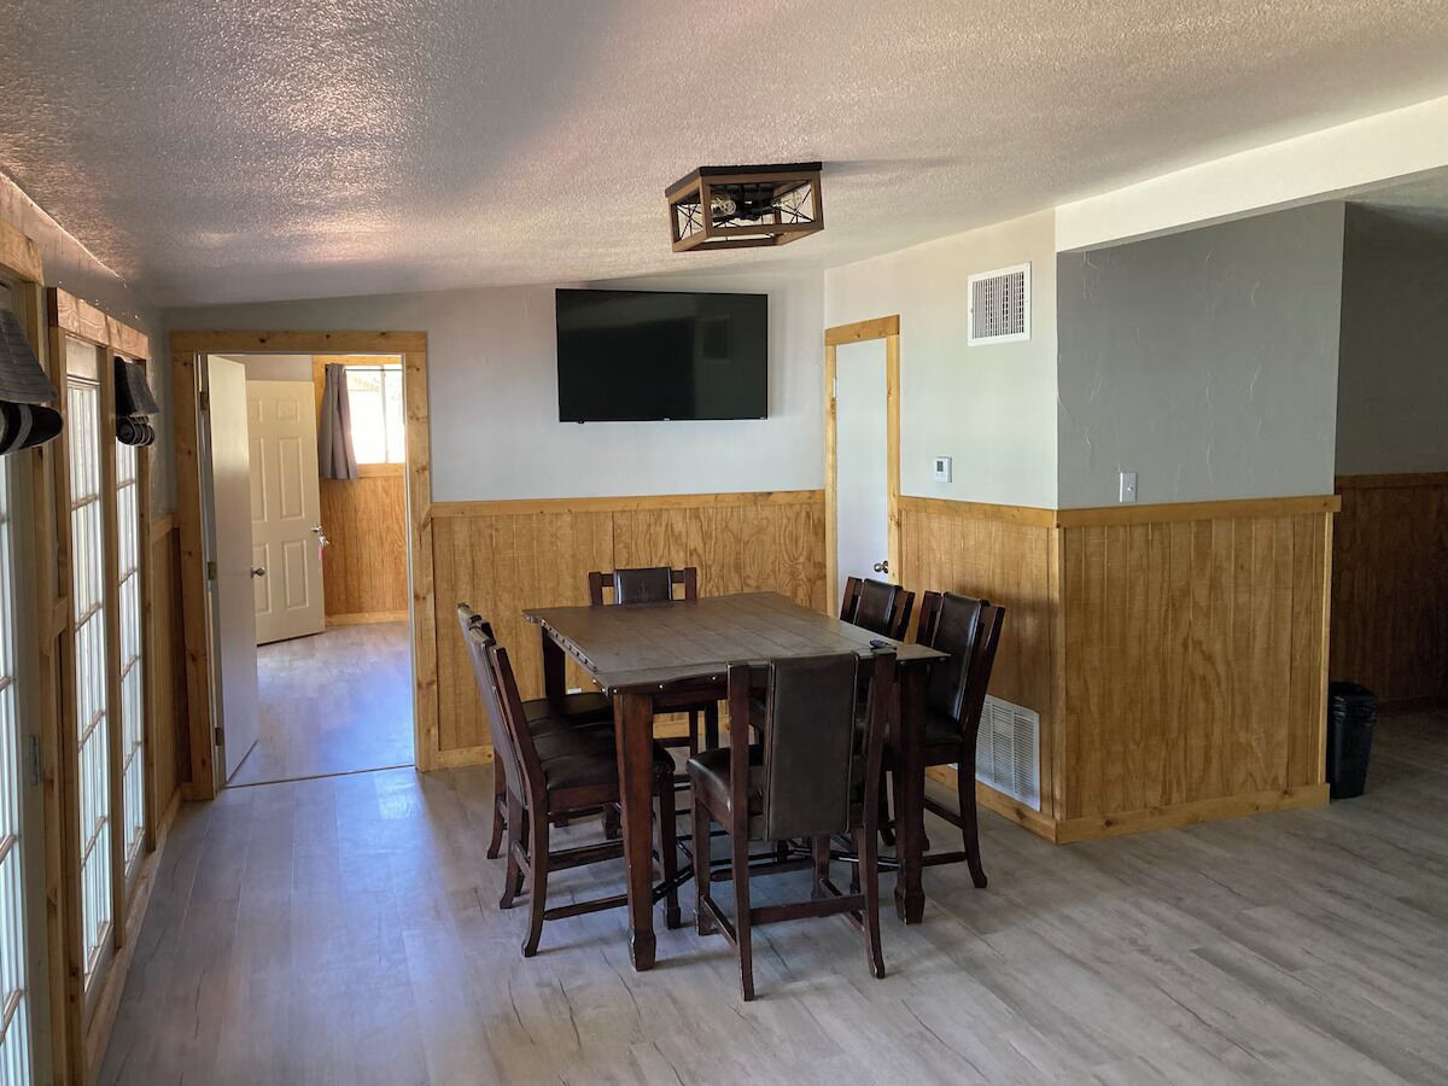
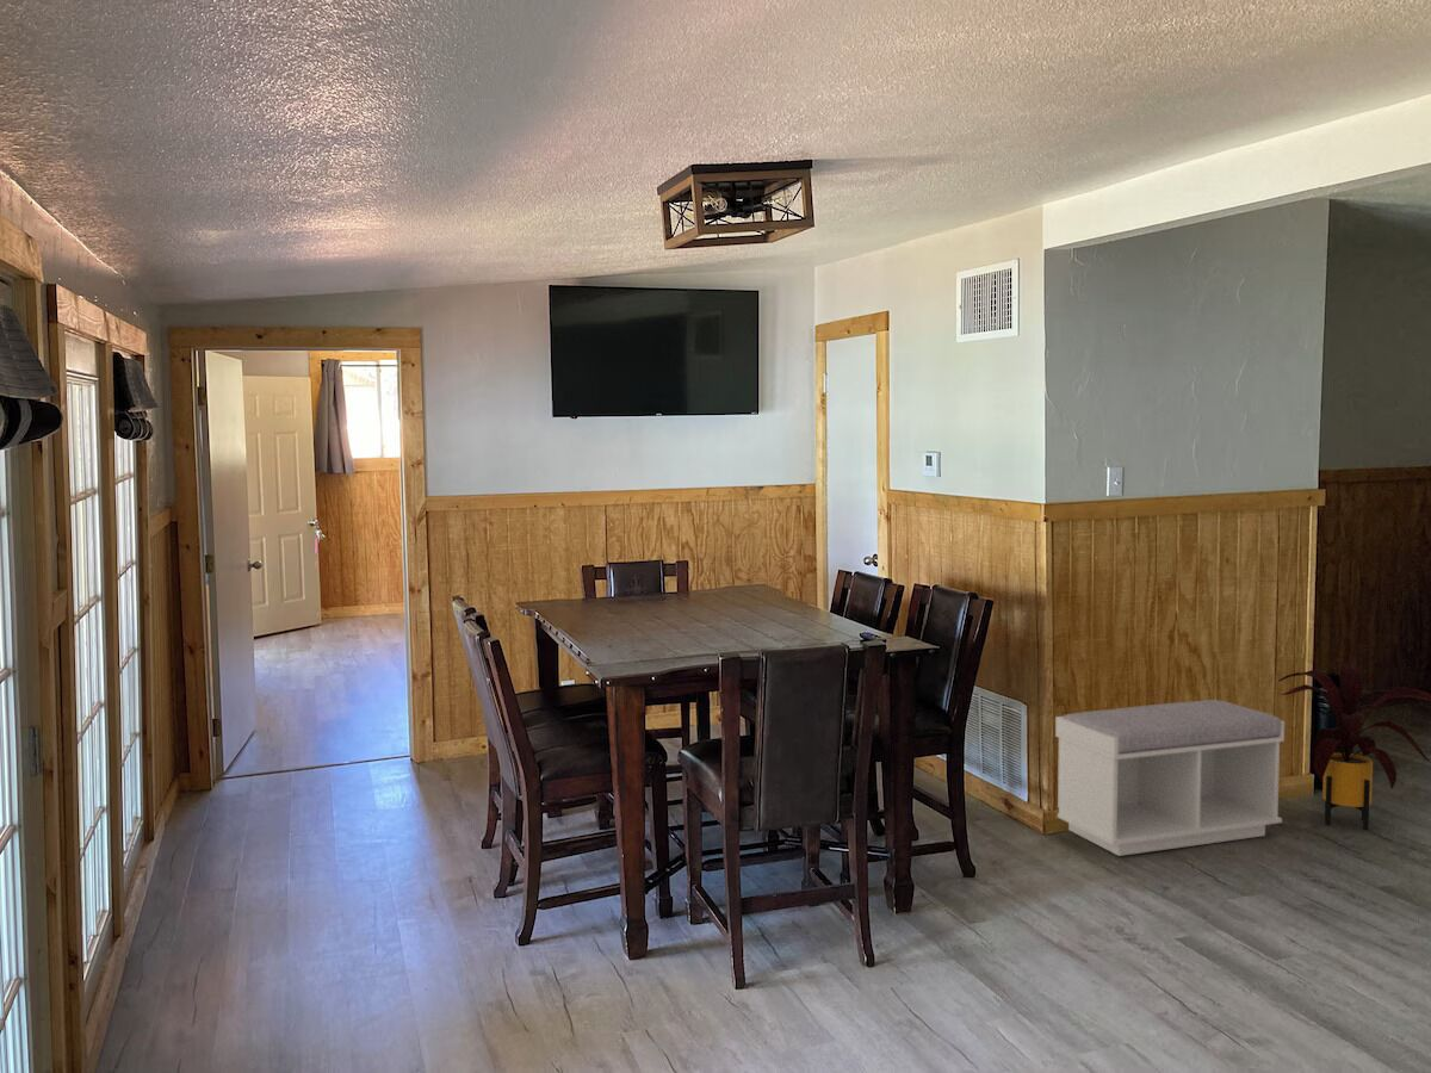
+ house plant (1340, 744)
+ bench (1167, 773)
